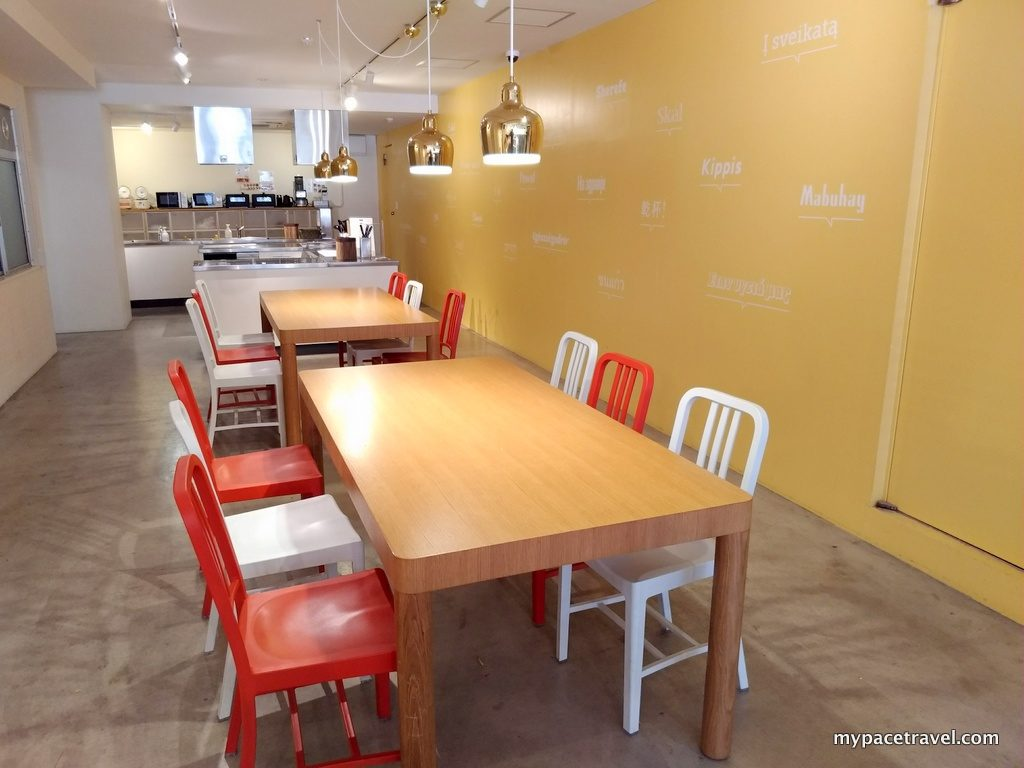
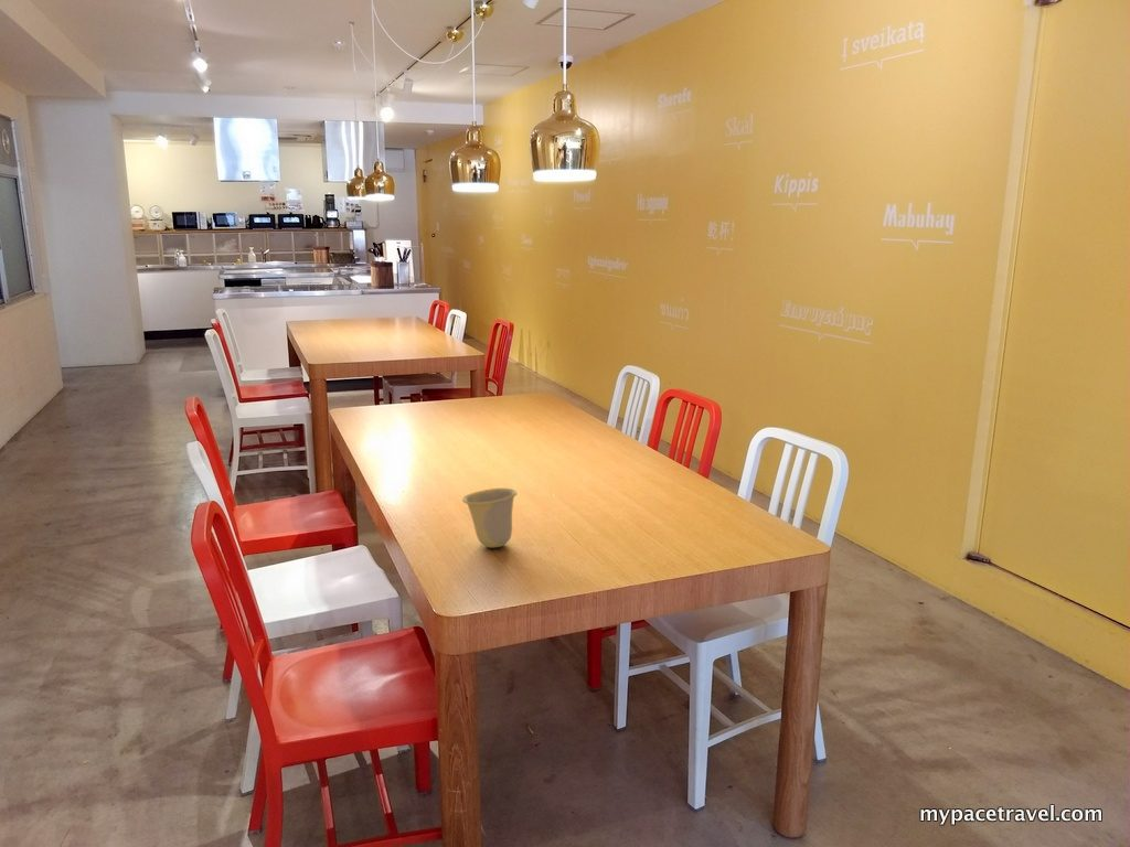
+ cup (490, 517)
